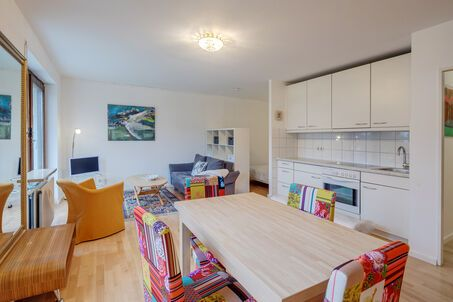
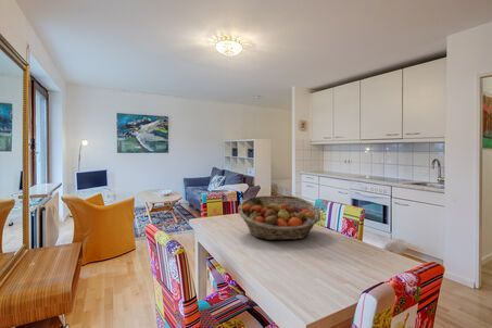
+ fruit basket (278, 215)
